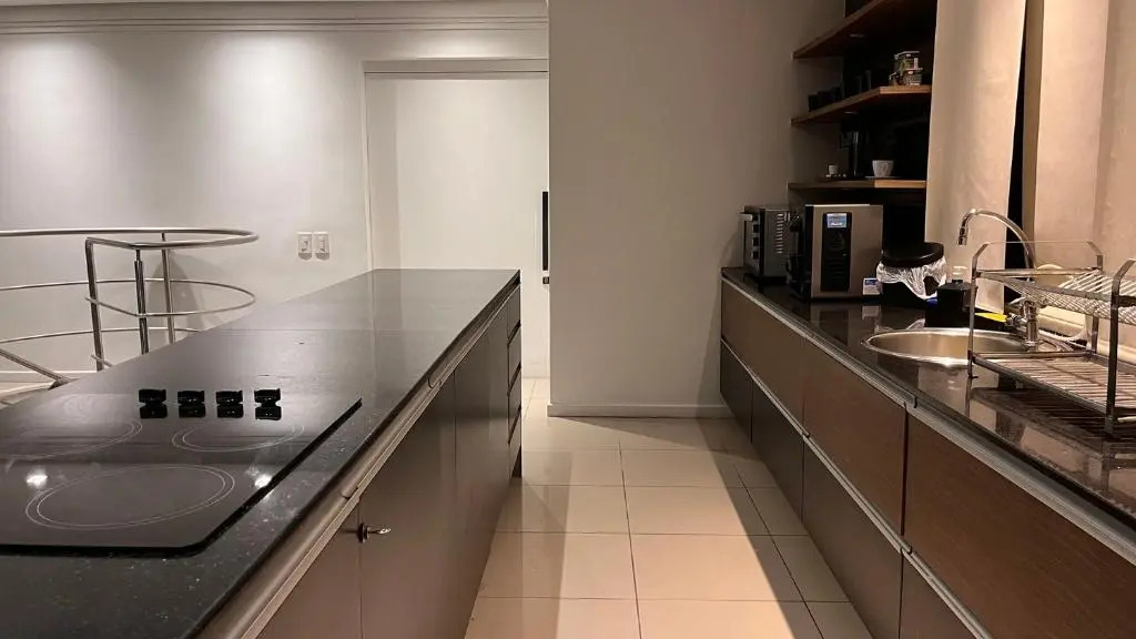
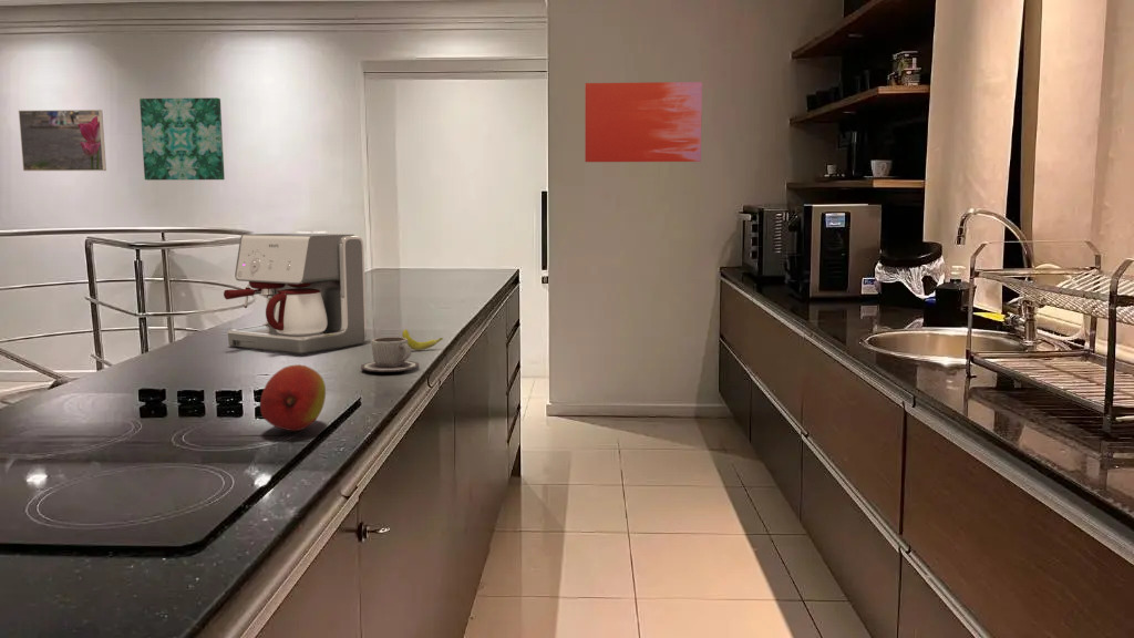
+ banana (423, 342)
+ fruit (293, 397)
+ coffee maker (296, 289)
+ wall art (642, 122)
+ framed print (62, 141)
+ cup (390, 353)
+ wall art (182, 138)
